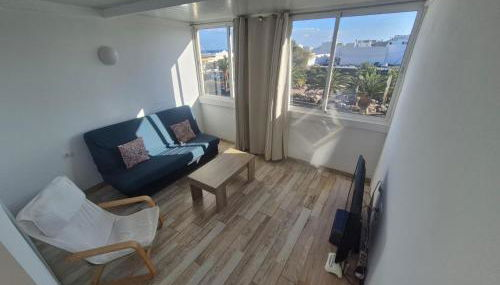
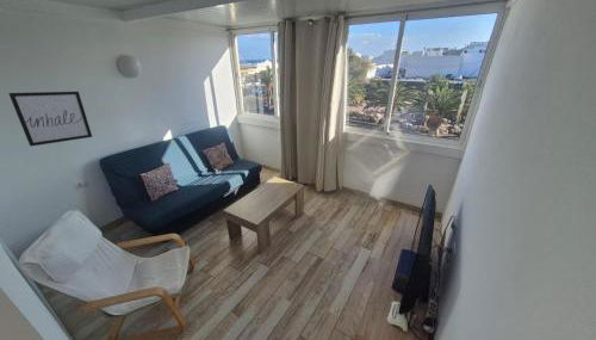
+ wall art (55, 117)
